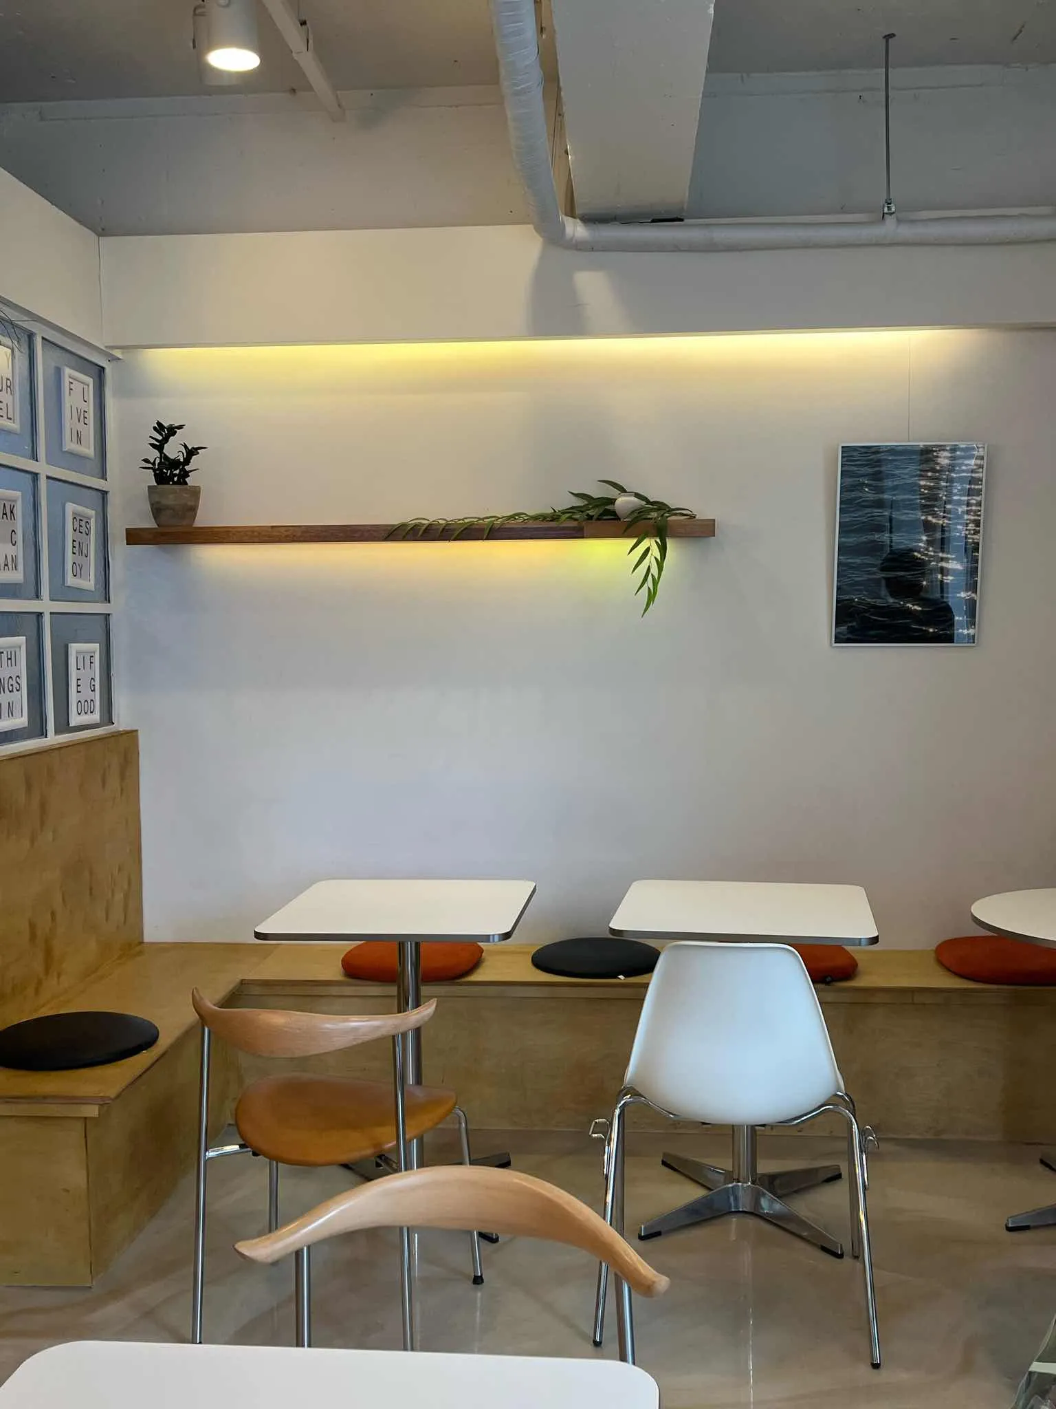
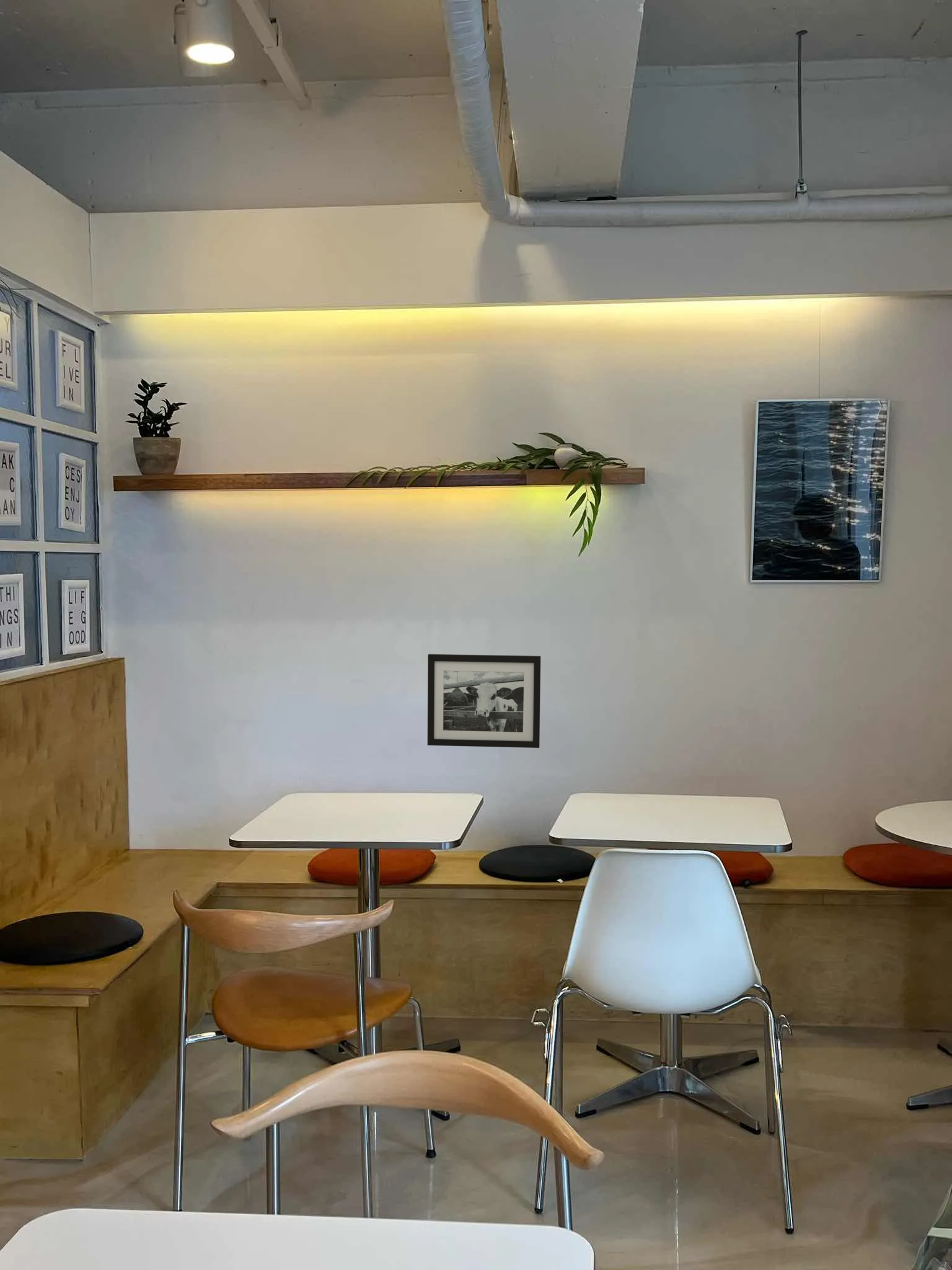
+ picture frame (483, 701)
